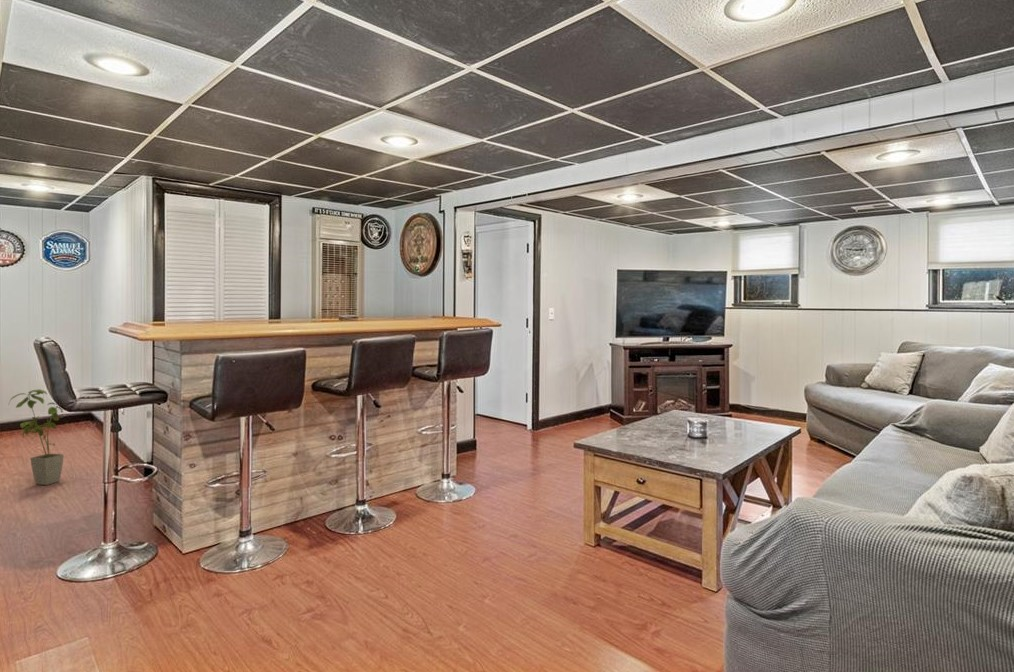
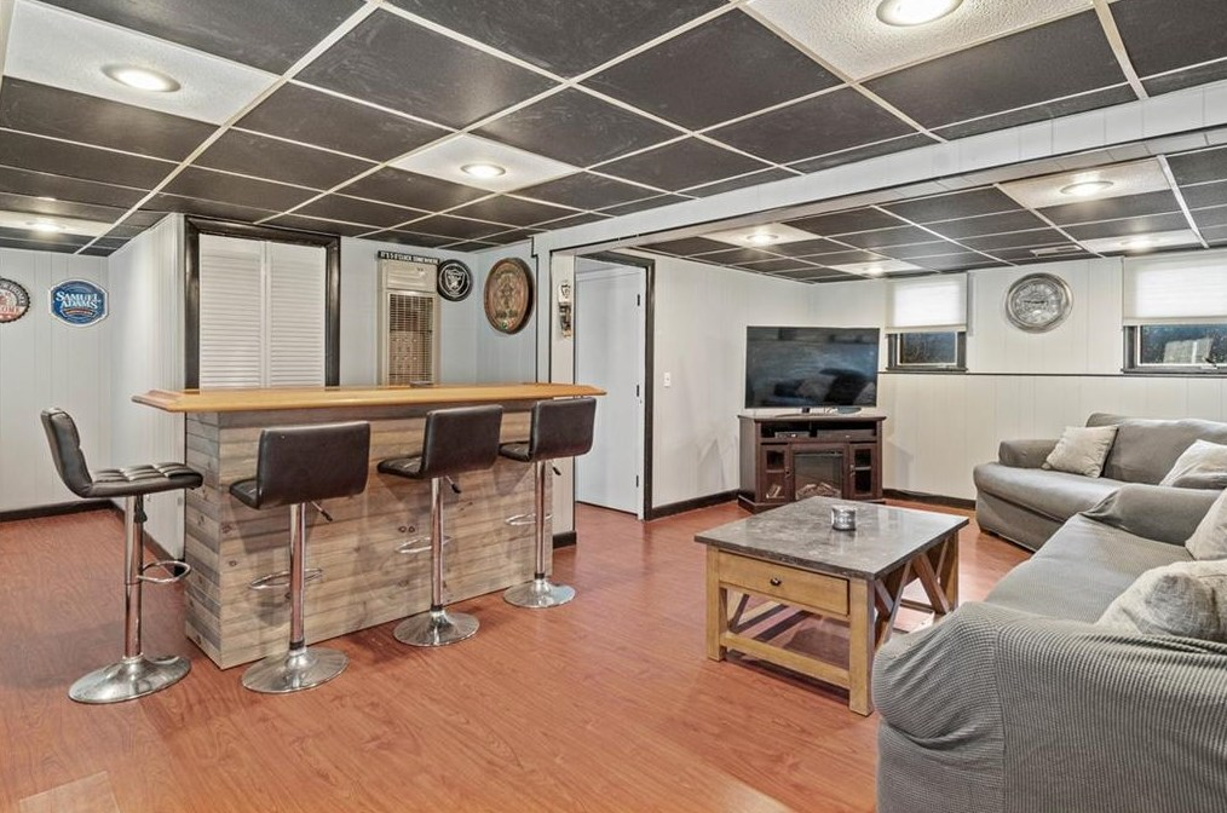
- house plant (39, 435)
